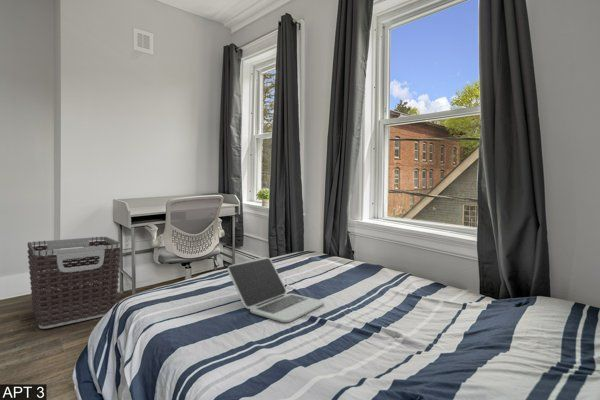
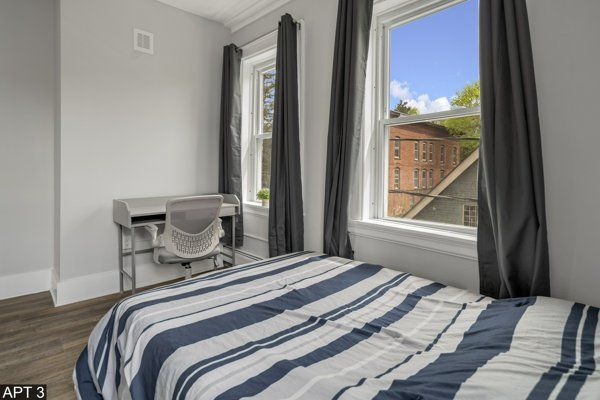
- laptop (276, 285)
- clothes hamper (74, 277)
